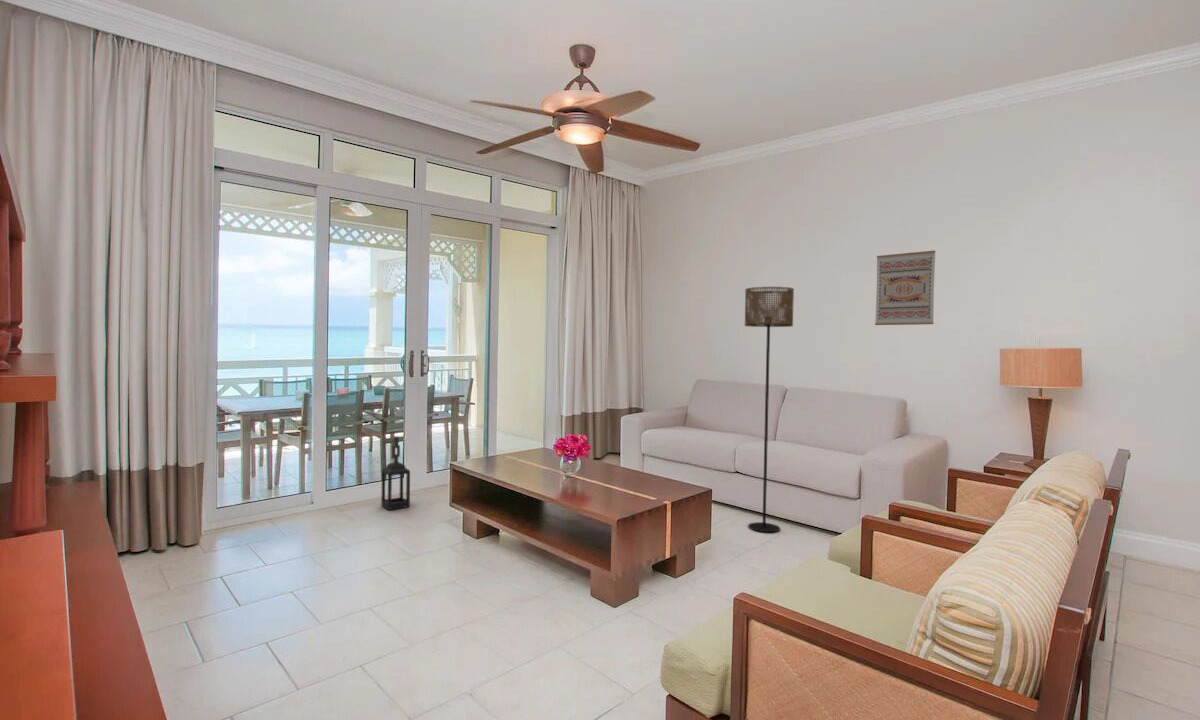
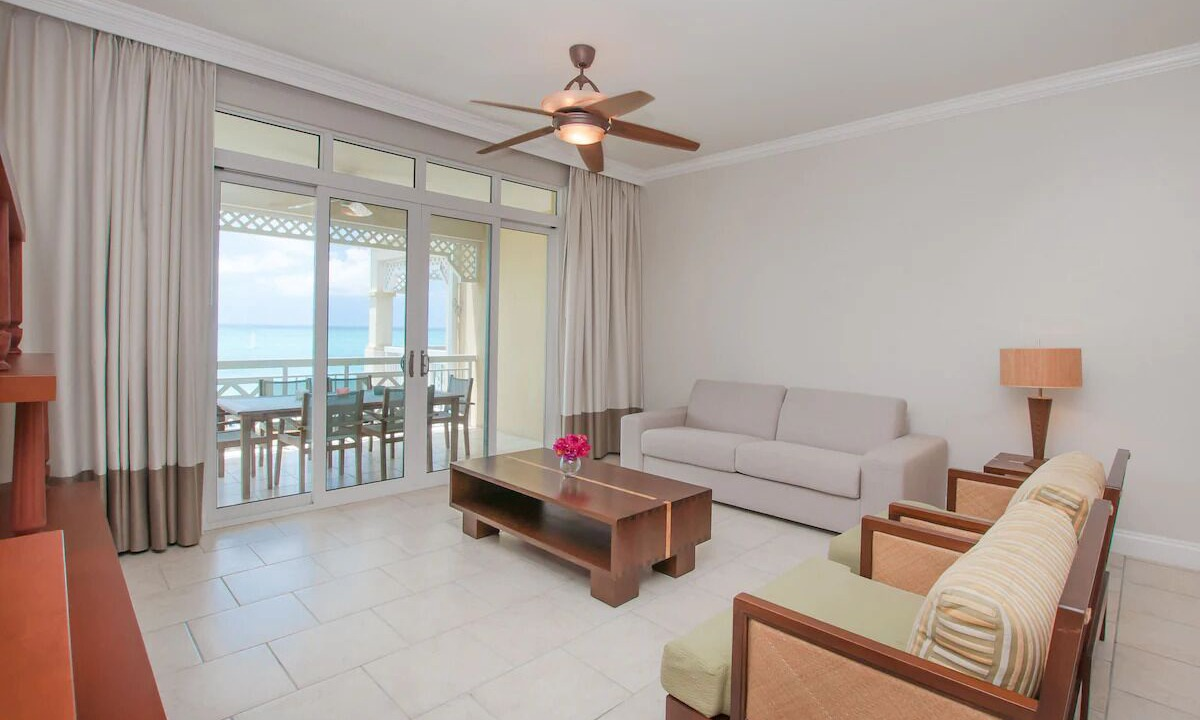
- lantern (395, 471)
- wall art (904, 289)
- floor lamp (766, 408)
